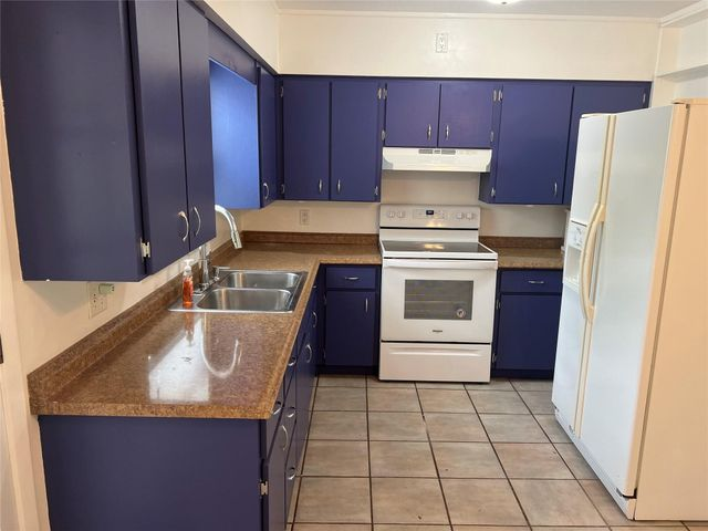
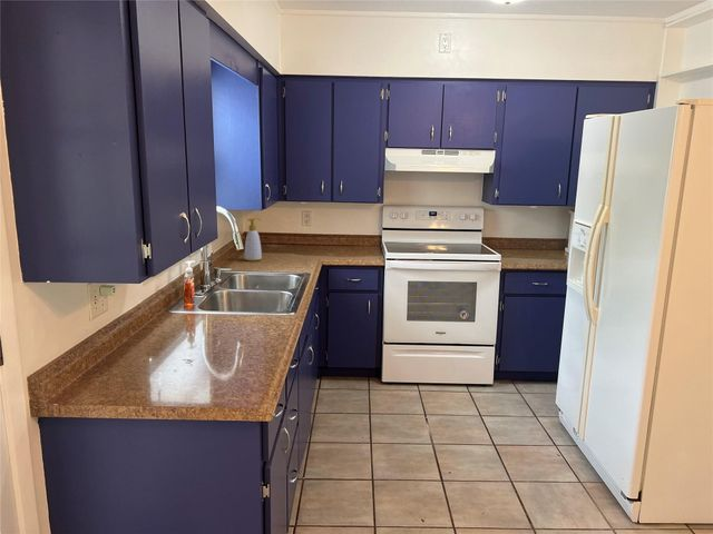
+ soap bottle (253, 239)
